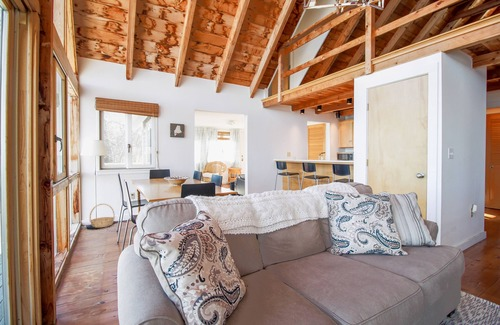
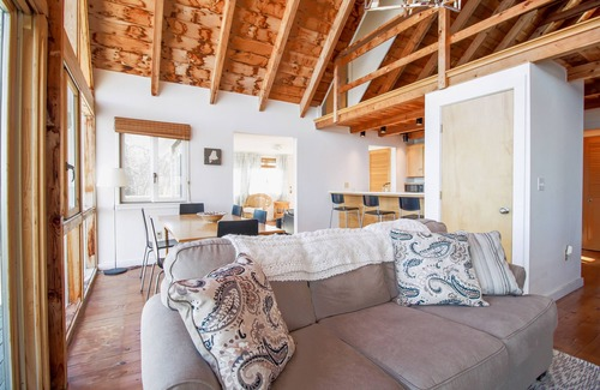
- basket (102, 217)
